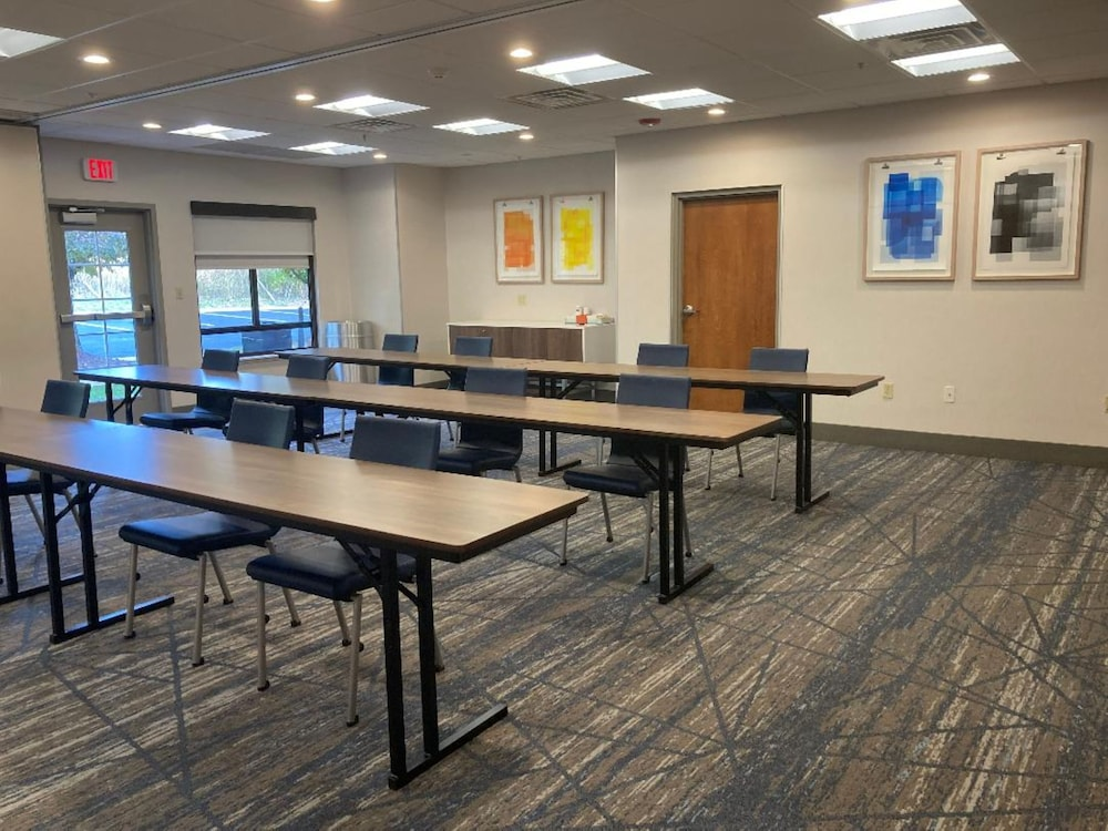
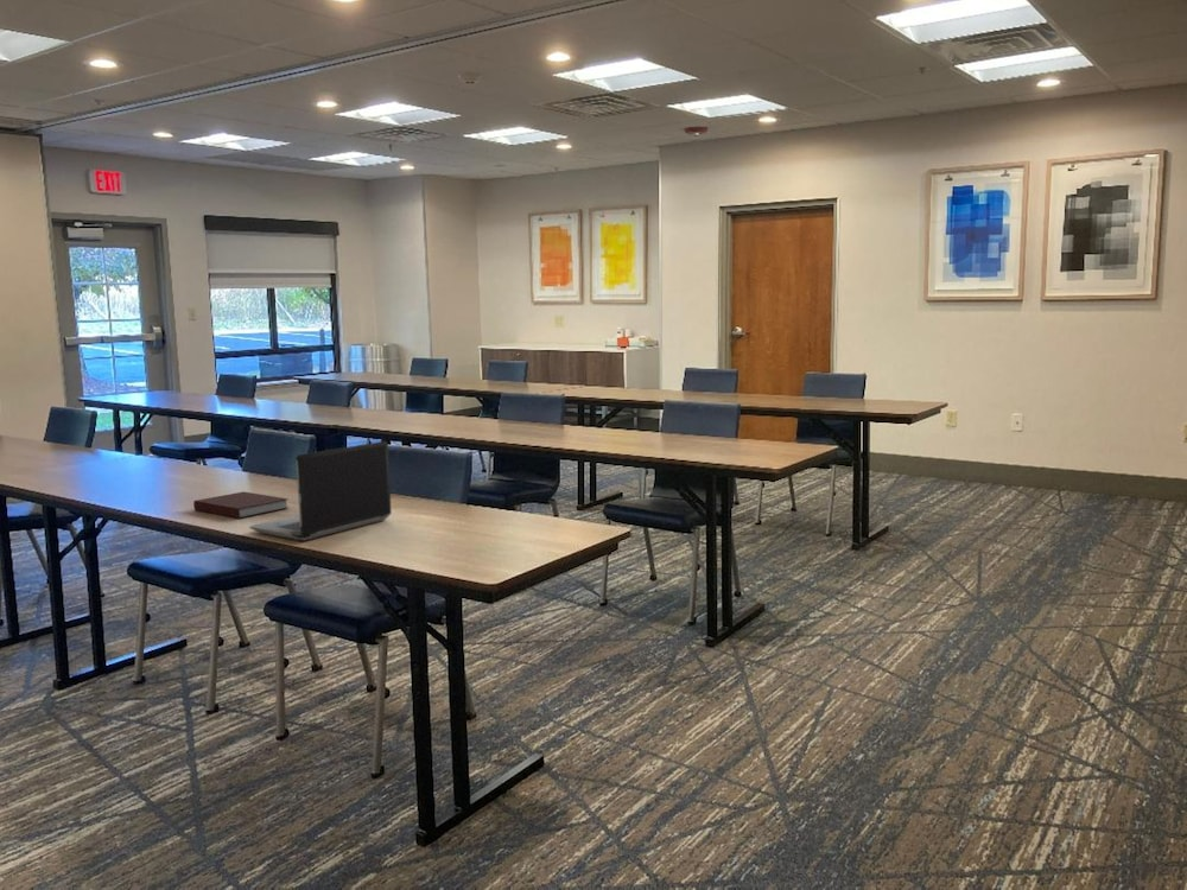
+ notebook (241, 504)
+ laptop computer (319, 485)
